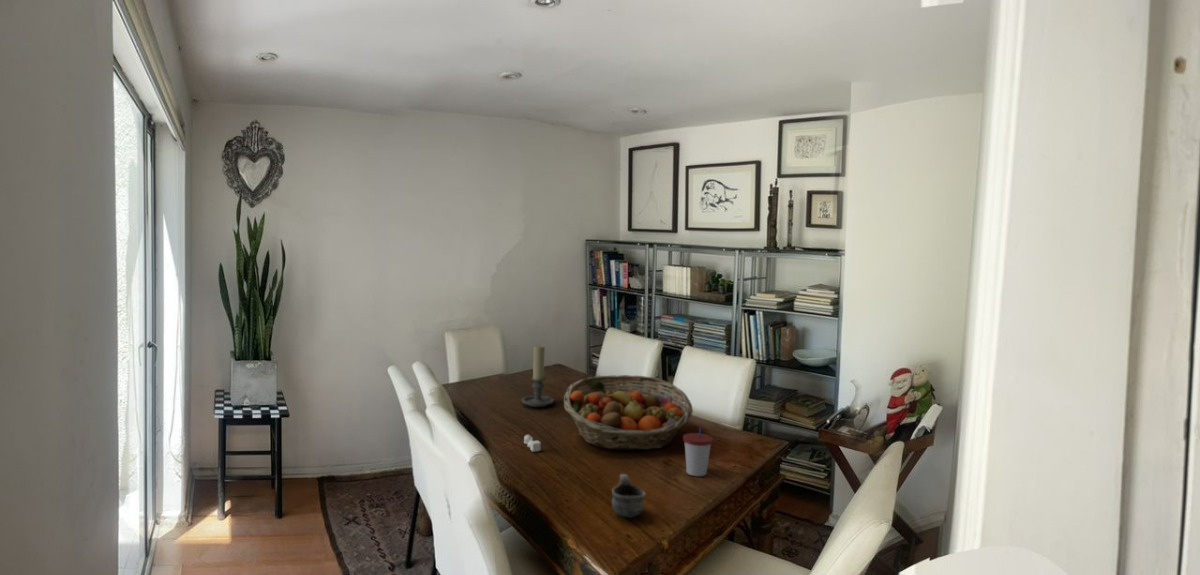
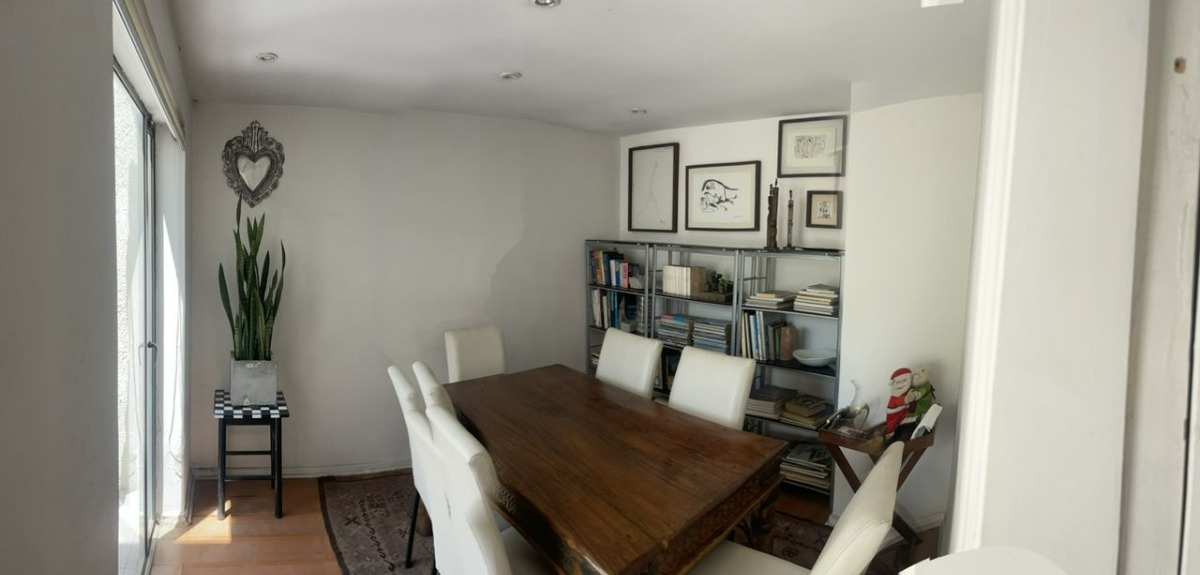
- salt and pepper shaker set (531, 441)
- fruit basket (627, 411)
- mug (626, 495)
- cup (697, 450)
- candle holder (538, 374)
